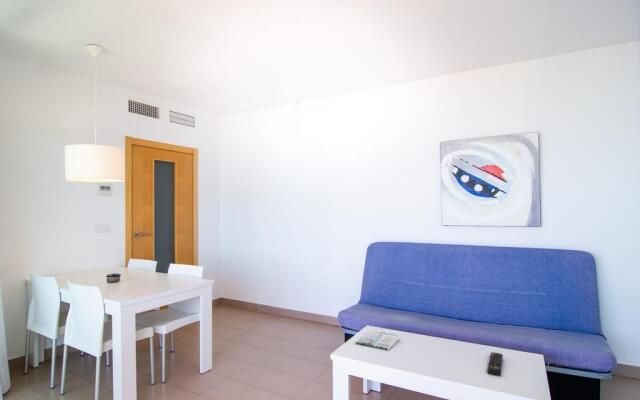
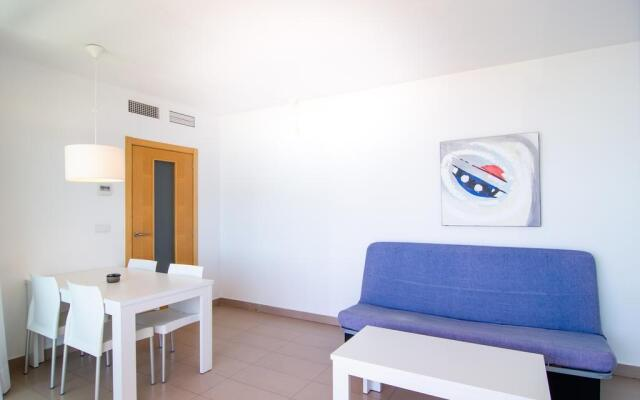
- remote control (495, 363)
- magazine (380, 338)
